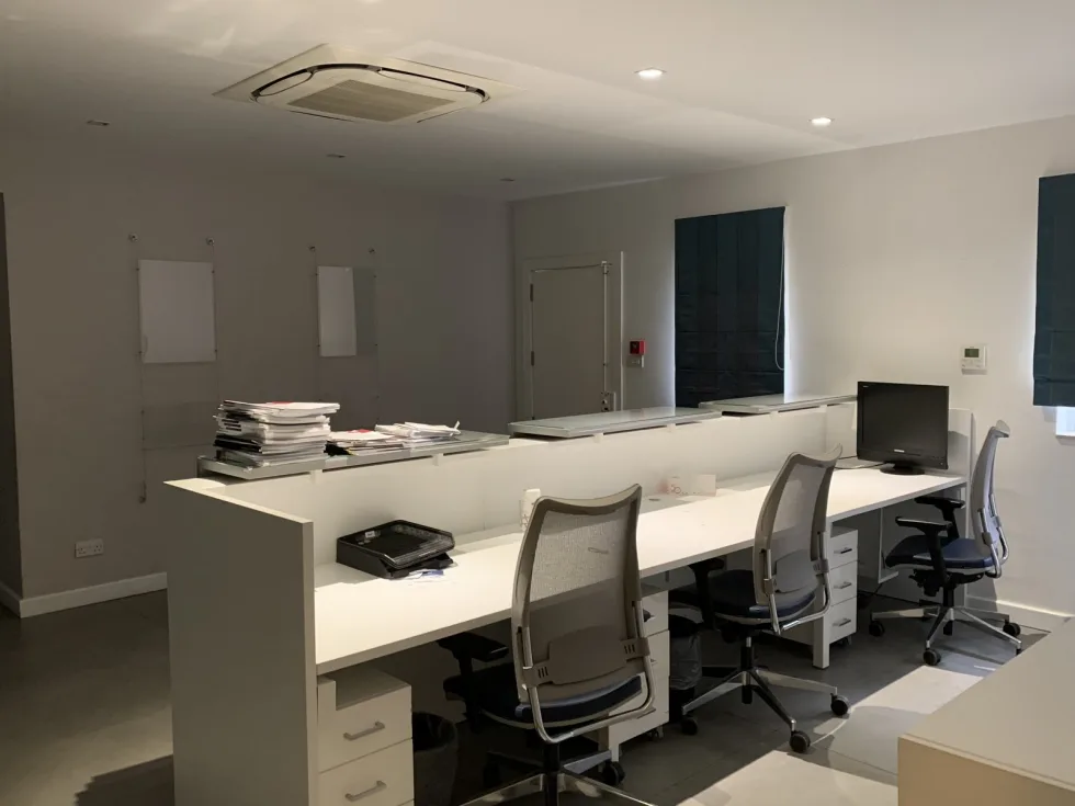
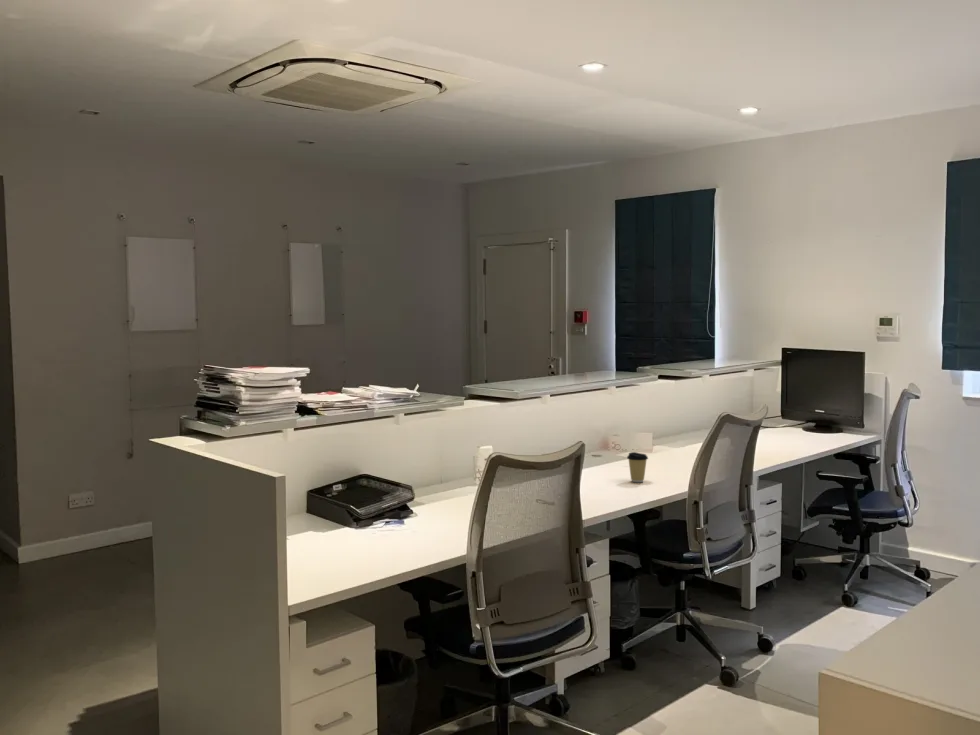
+ coffee cup (637, 467)
